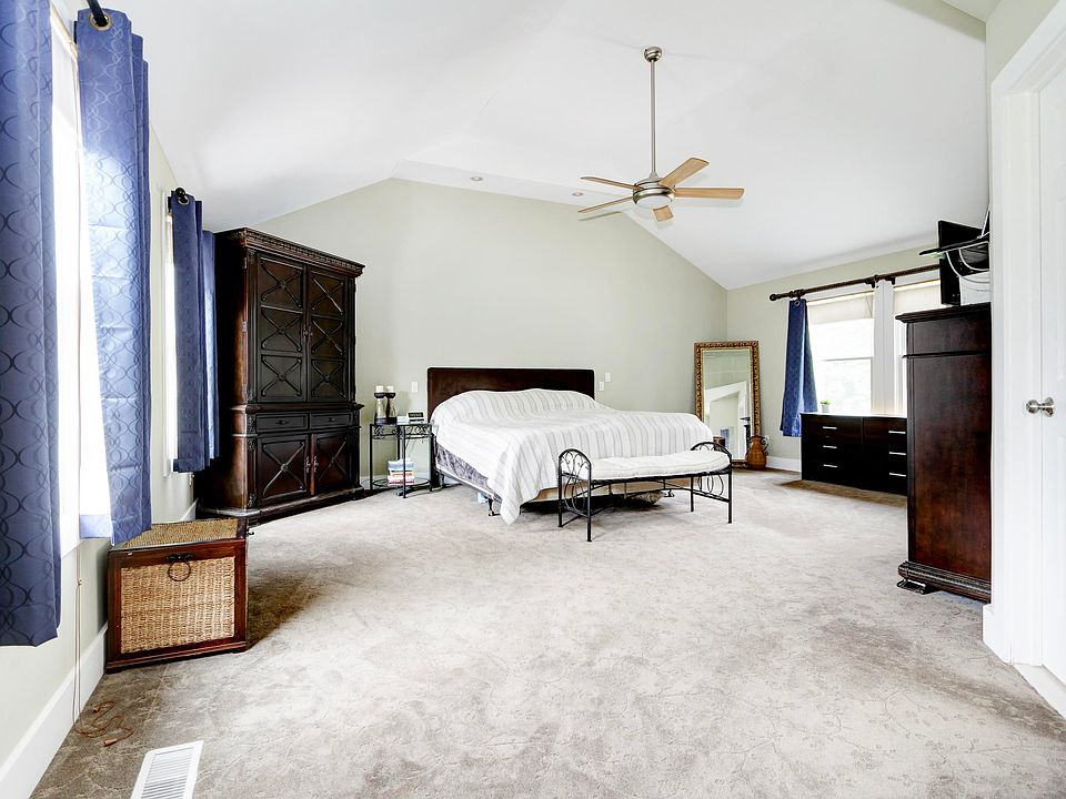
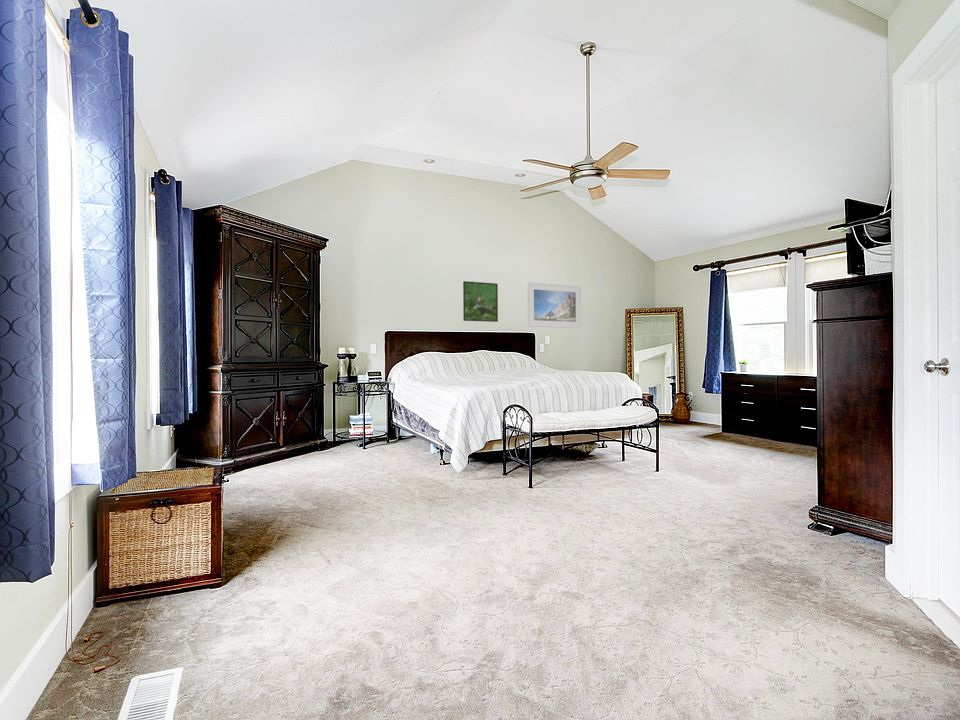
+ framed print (480, 301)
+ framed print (555, 305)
